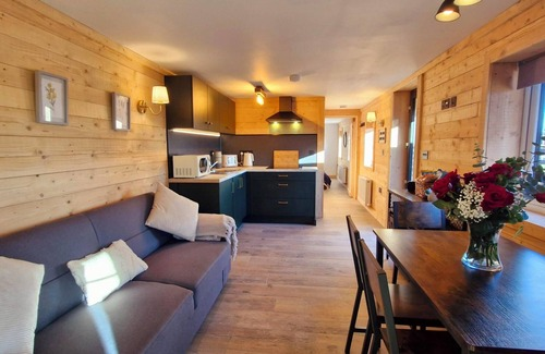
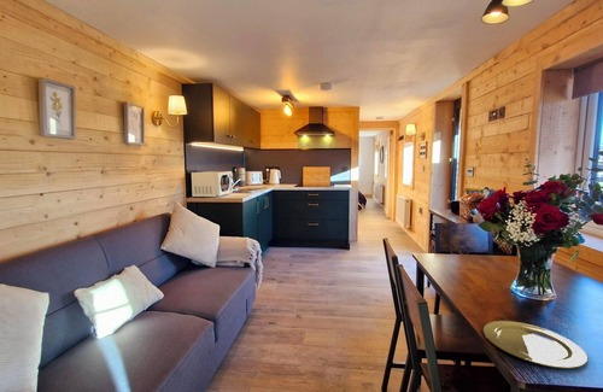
+ plate (531, 341)
